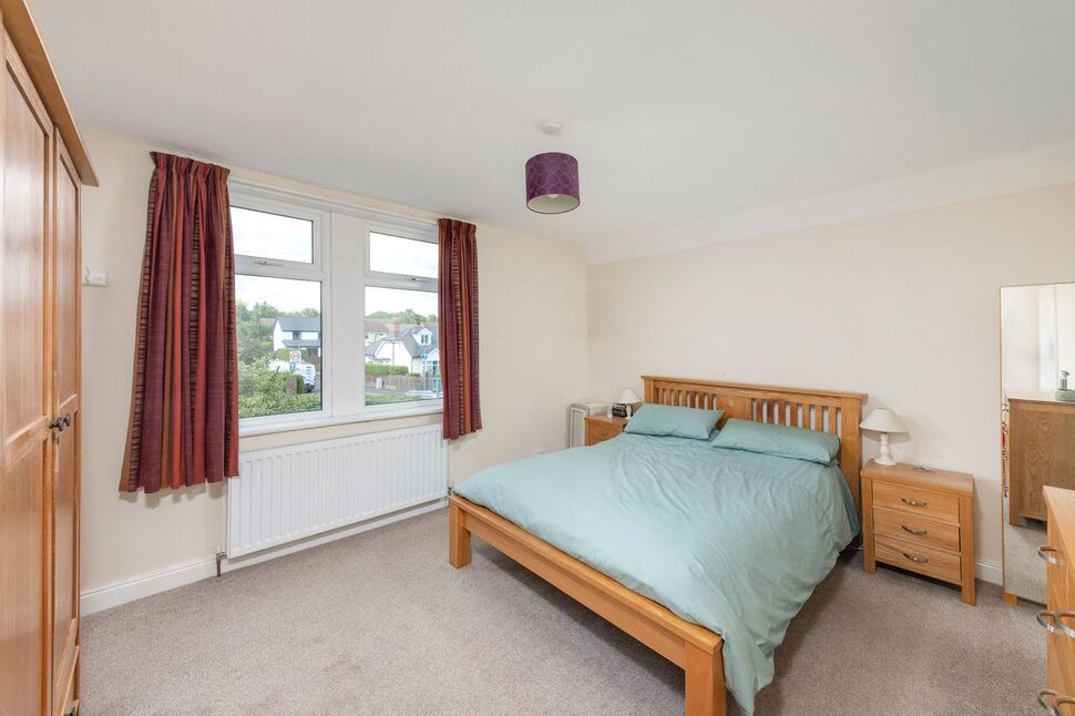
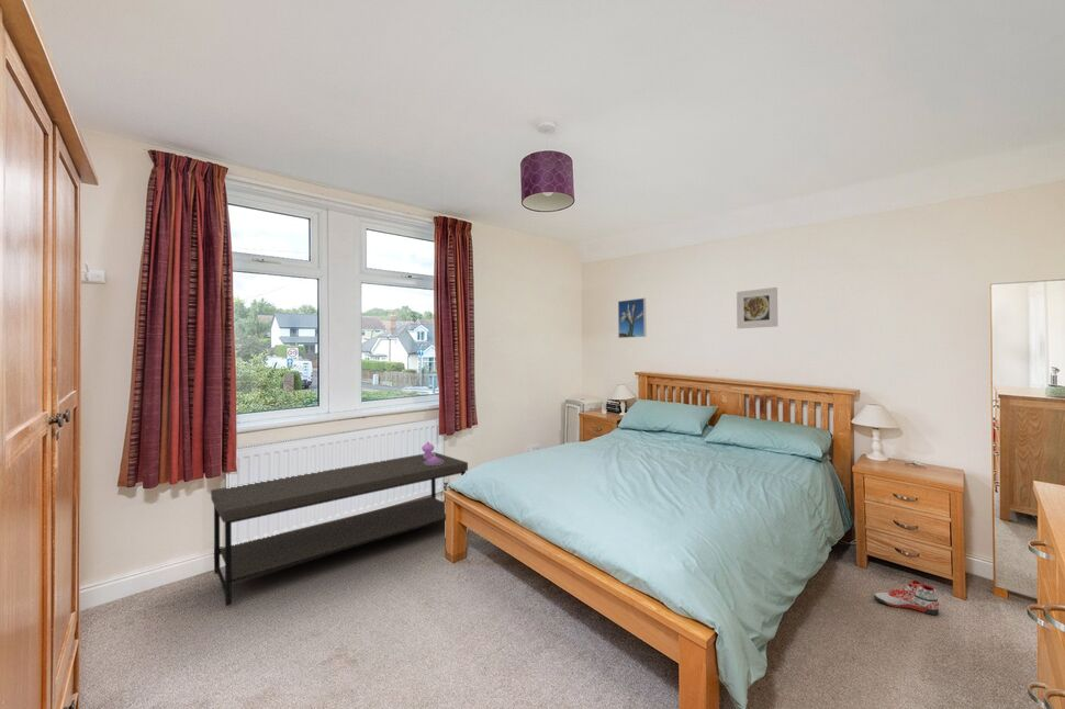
+ sneaker (905, 593)
+ storage bench (355, 515)
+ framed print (756, 308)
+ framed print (631, 318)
+ decorative vase (430, 451)
